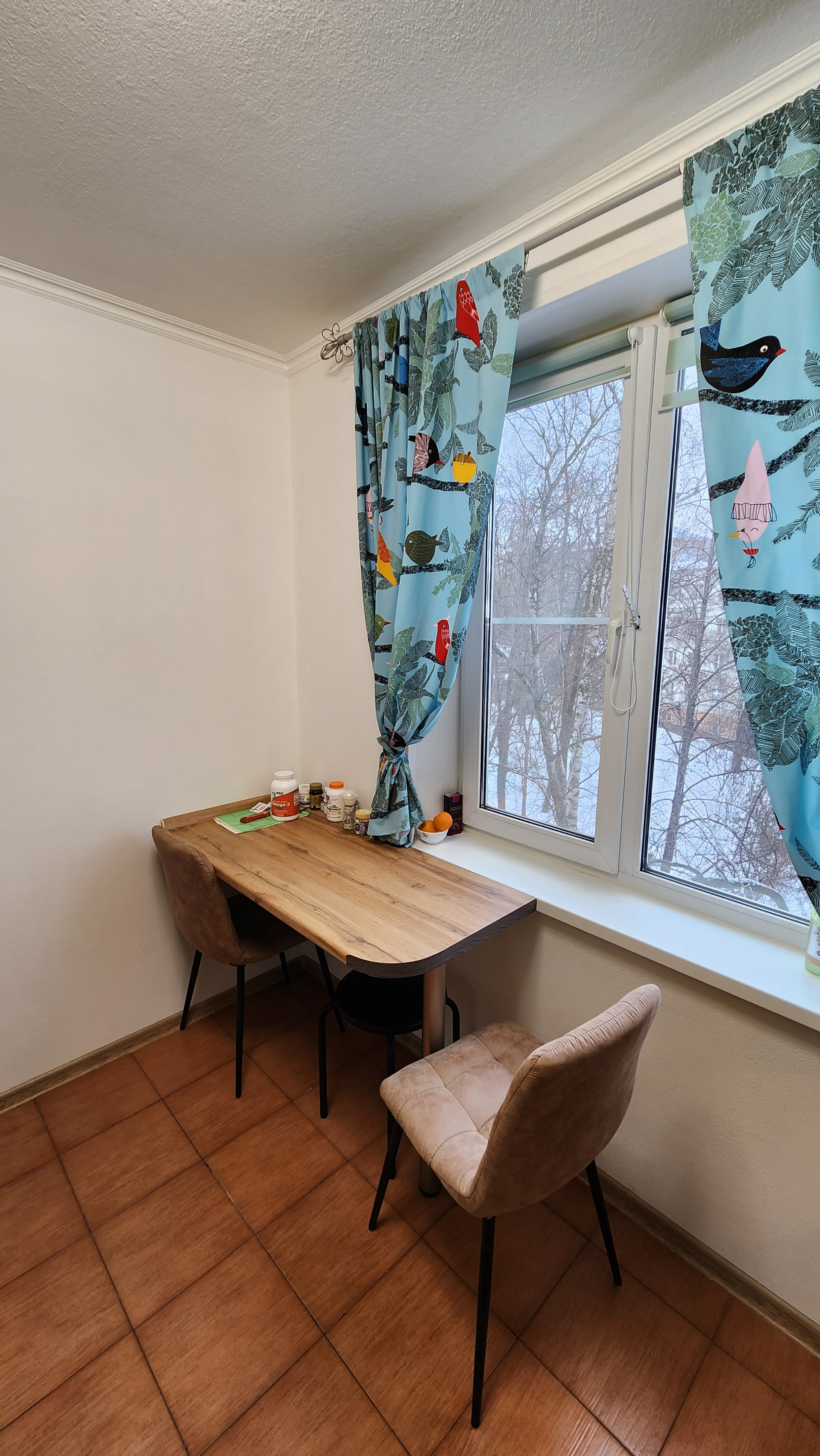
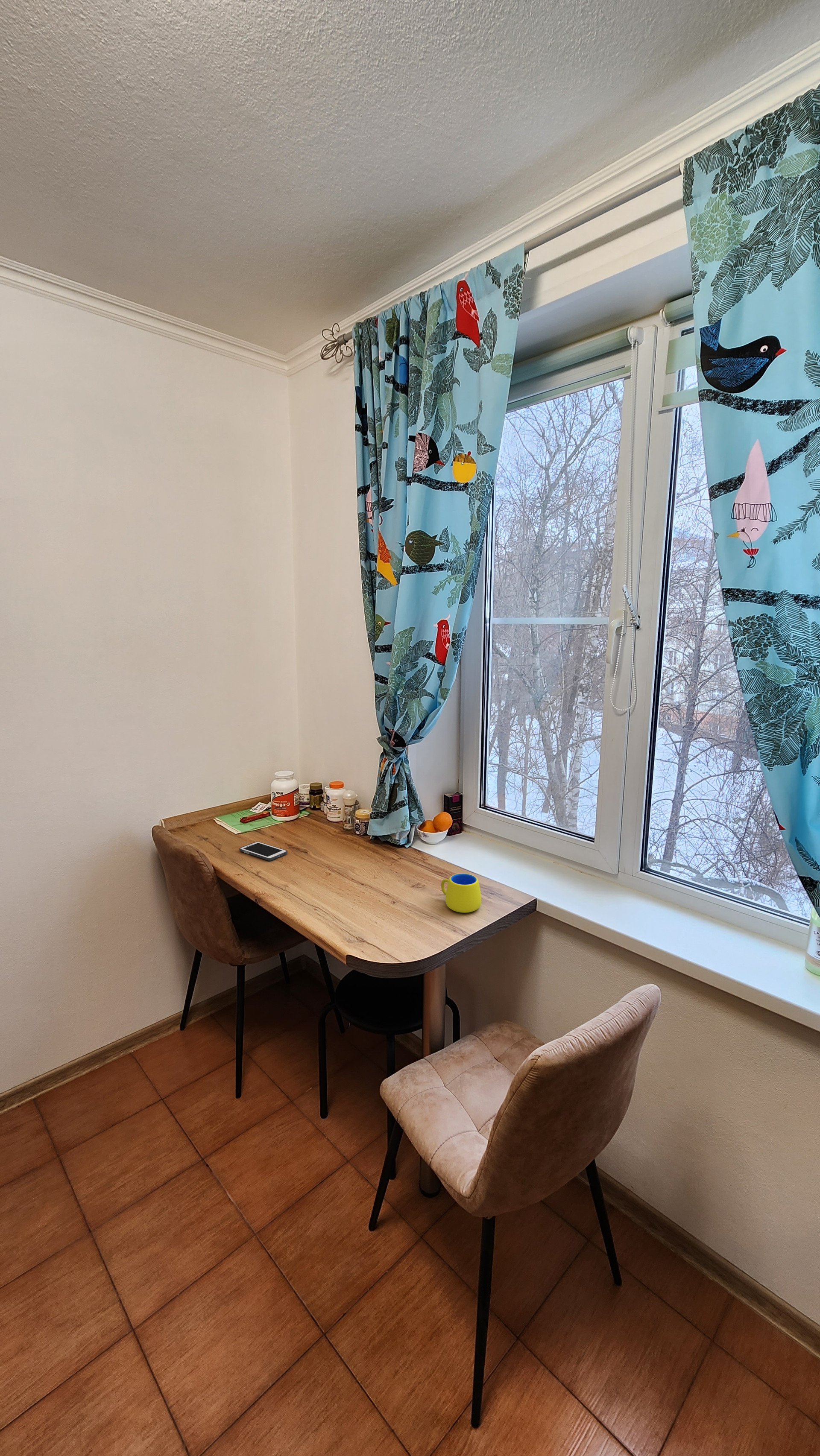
+ mug (459, 891)
+ cell phone (263, 851)
